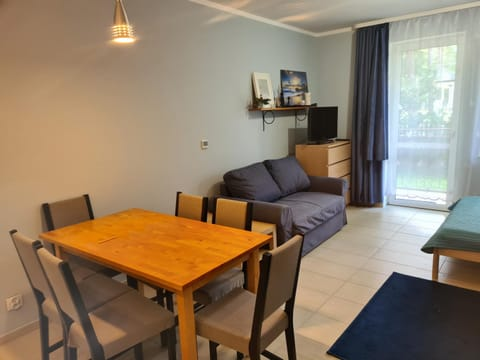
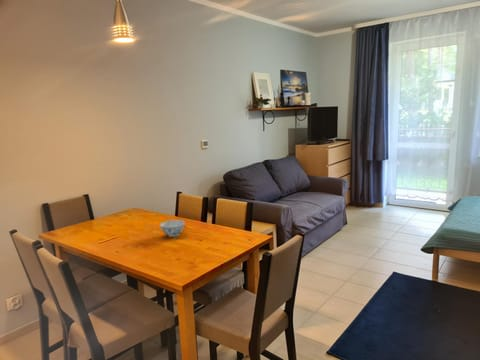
+ chinaware (172, 229)
